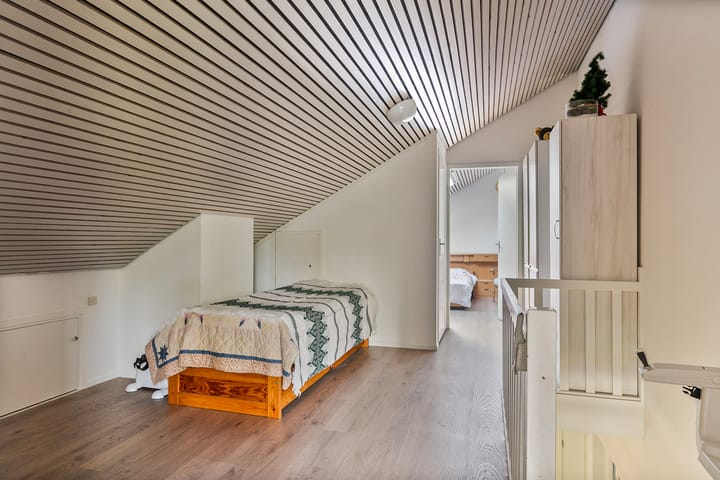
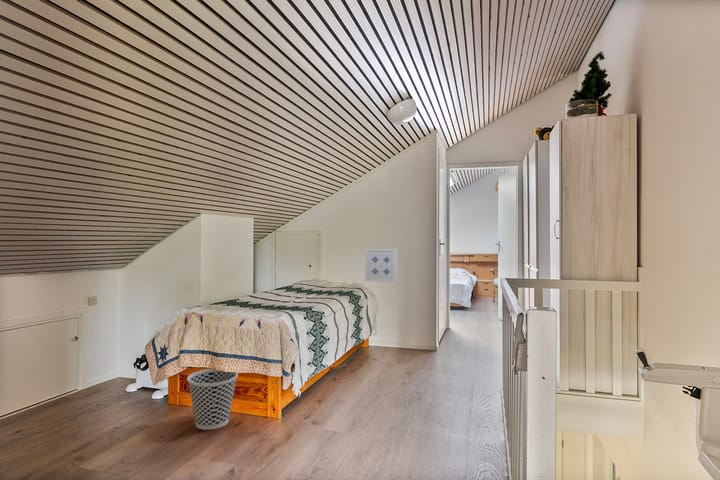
+ wall art (381, 265)
+ wastebasket (212, 399)
